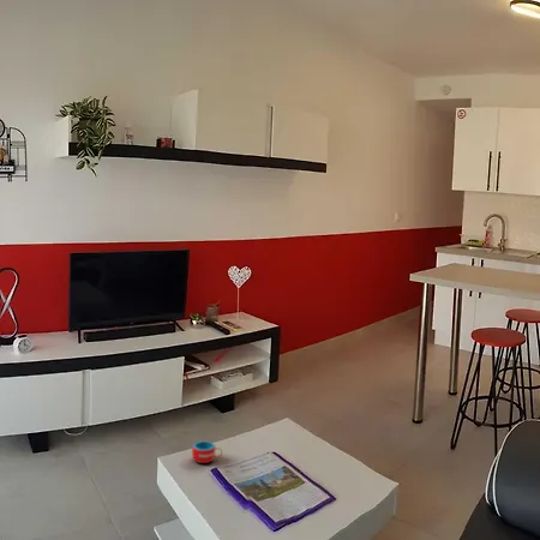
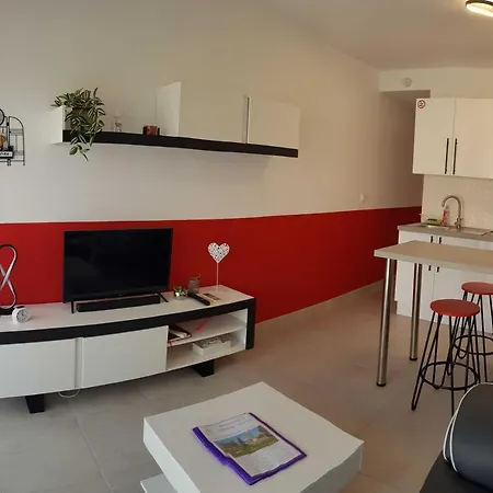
- mug (206, 452)
